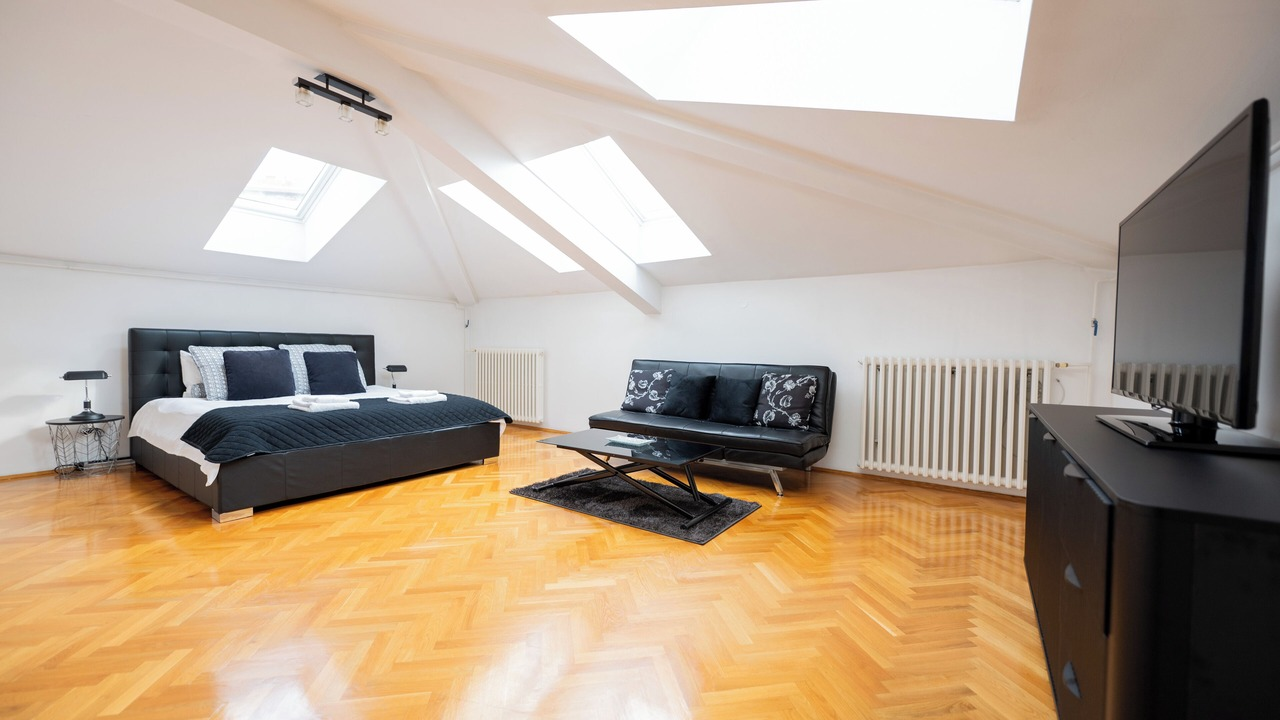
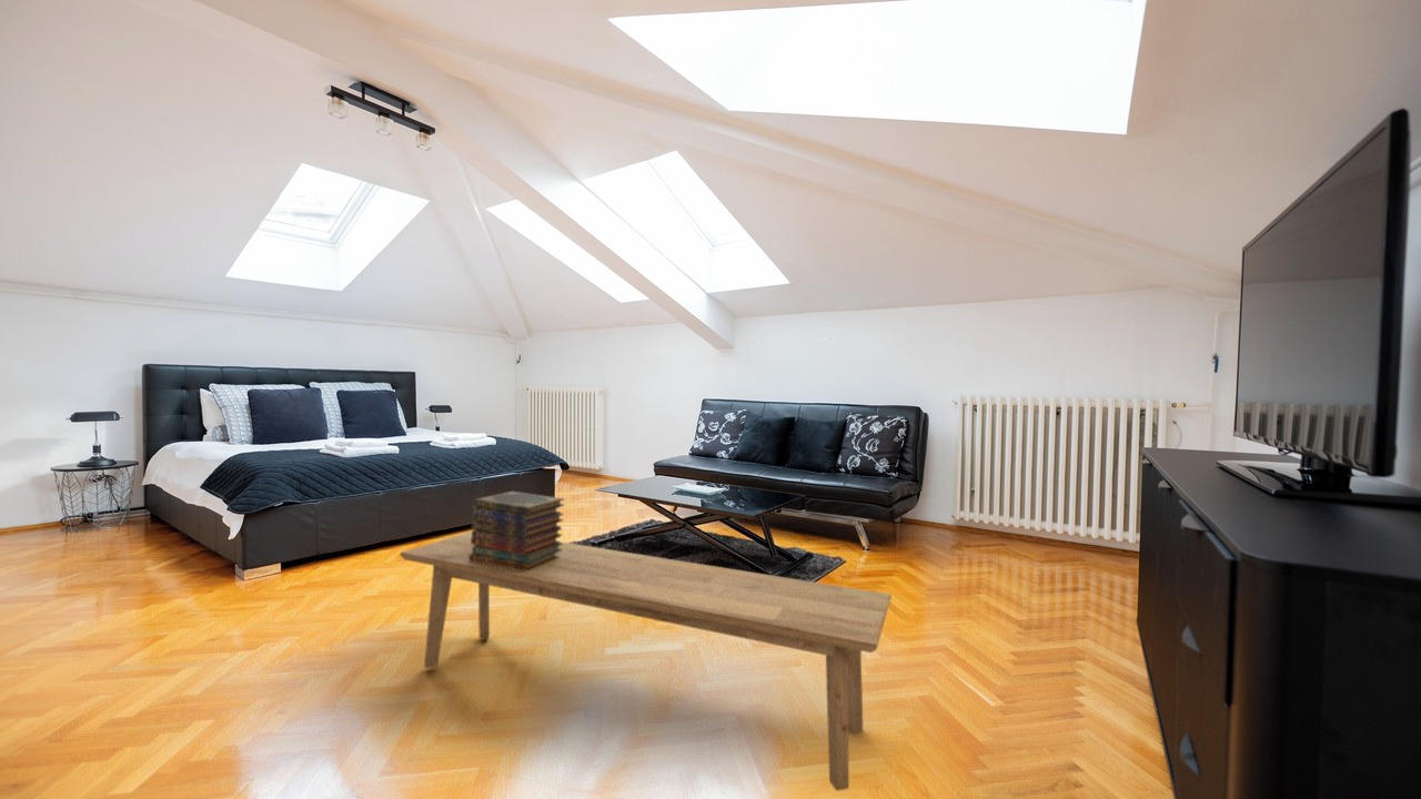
+ book stack (517, 528)
+ bench (627, 614)
